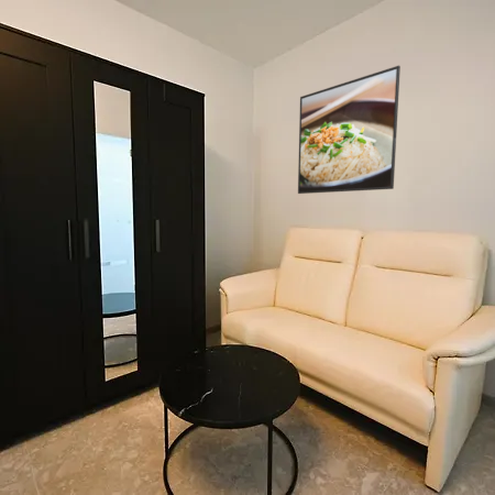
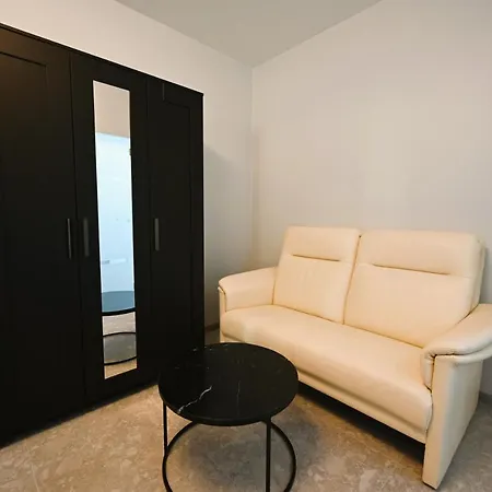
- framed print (342, 138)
